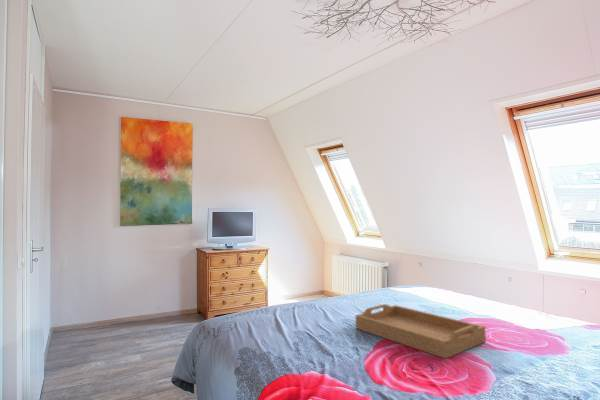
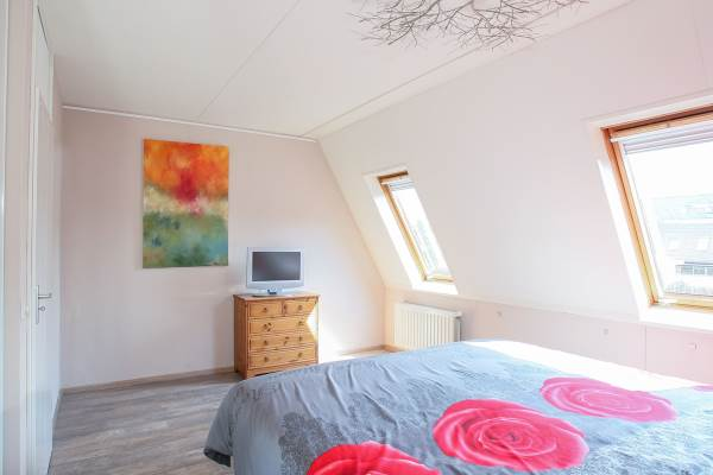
- serving tray (416, 325)
